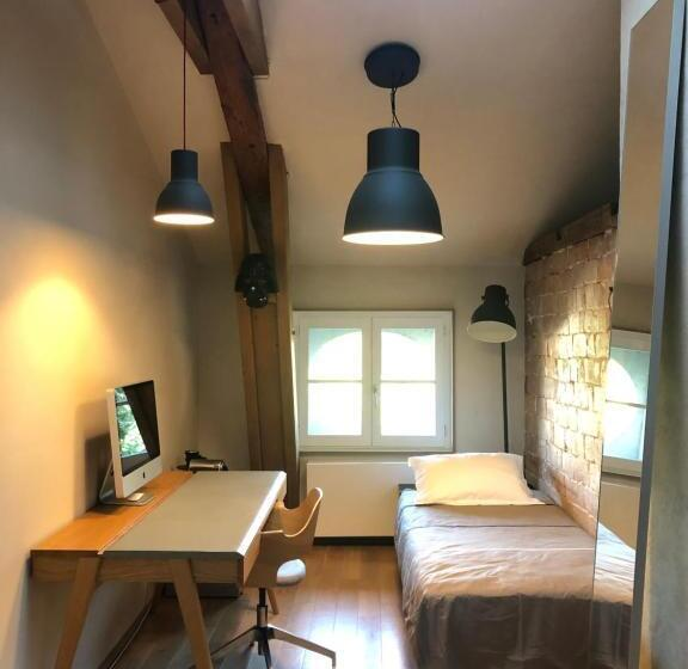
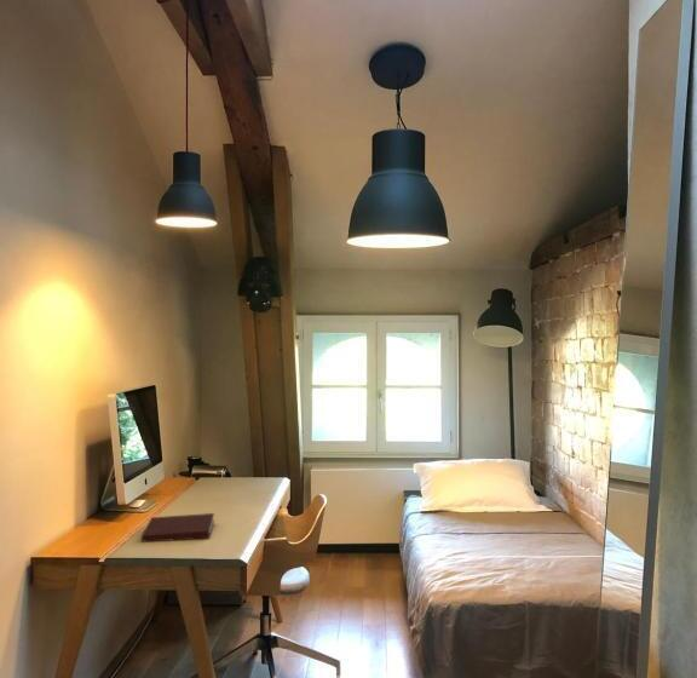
+ notebook (179, 528)
